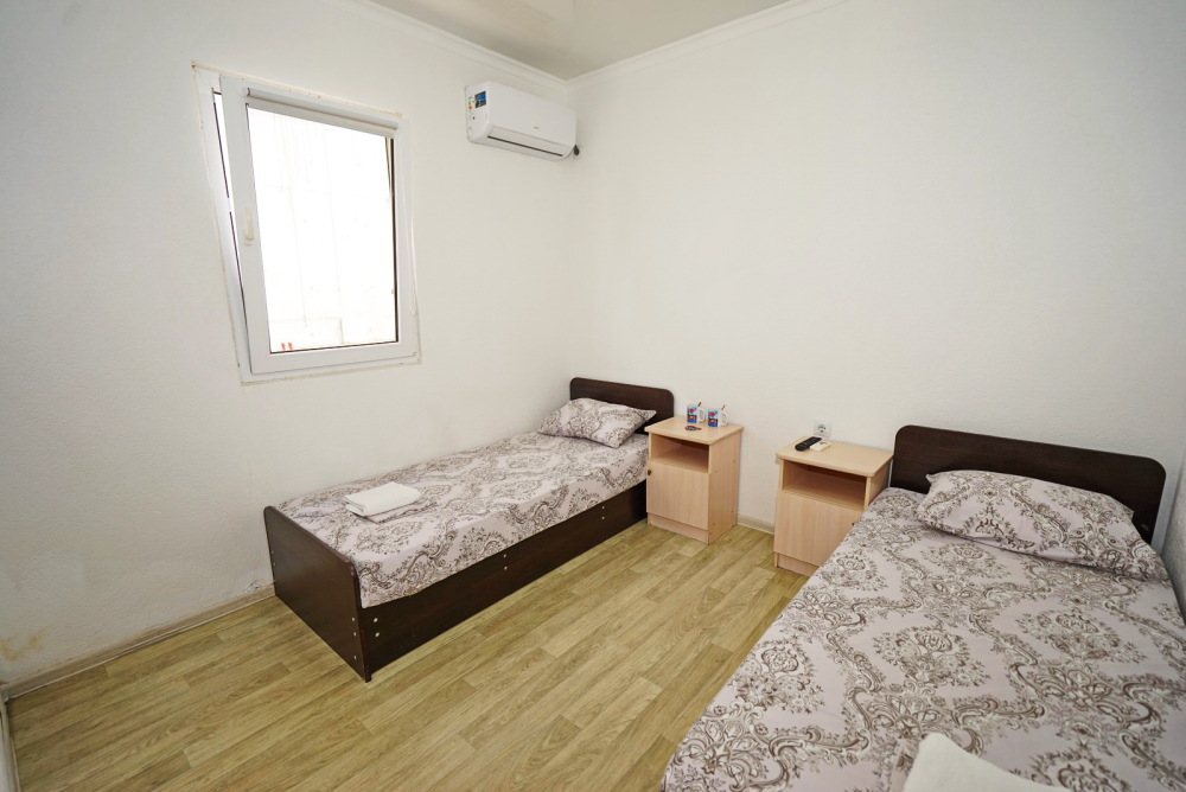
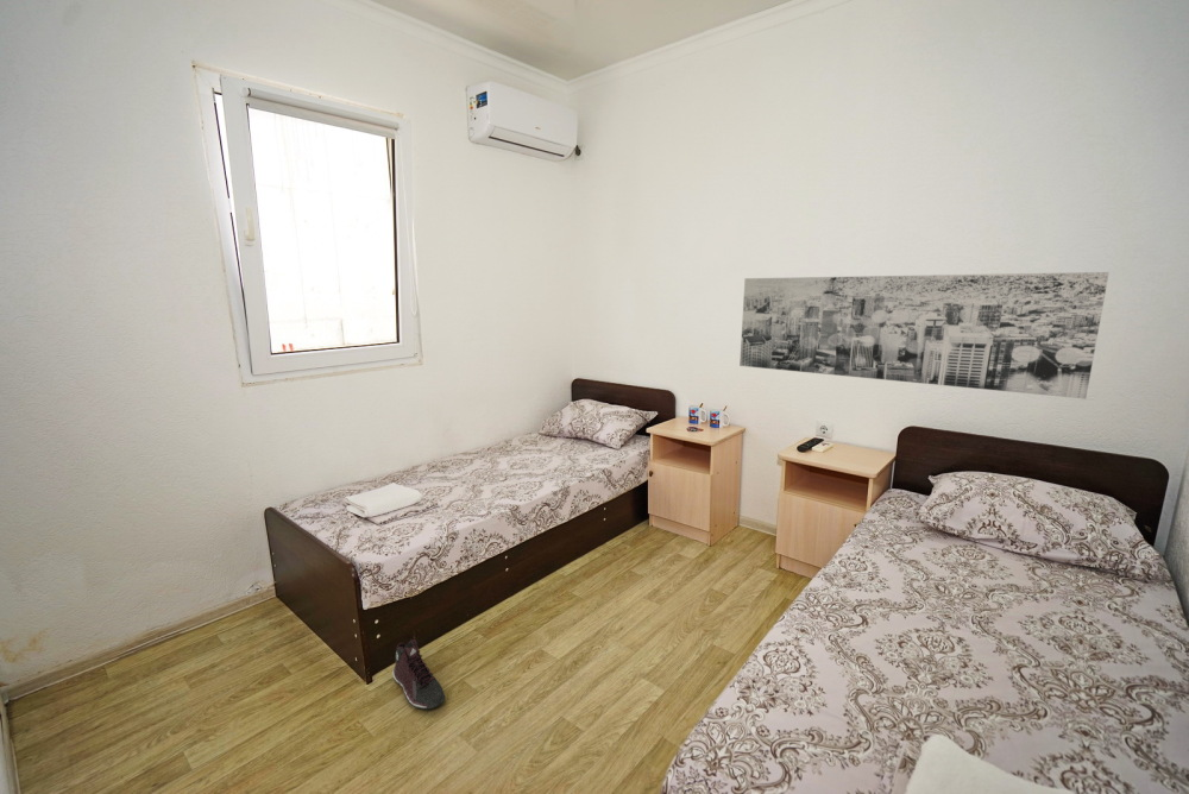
+ sneaker (415, 669)
+ wall art (887, 328)
